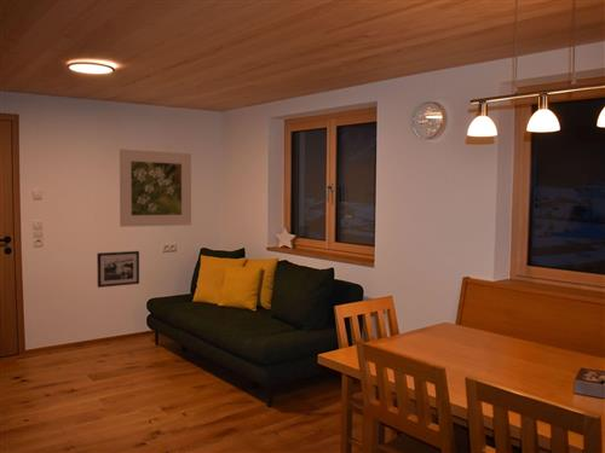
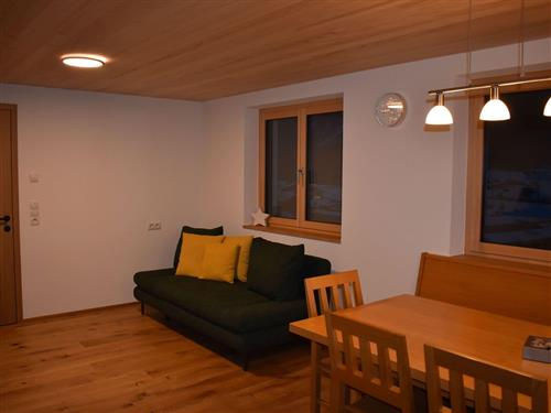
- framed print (156, 188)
- picture frame (119, 268)
